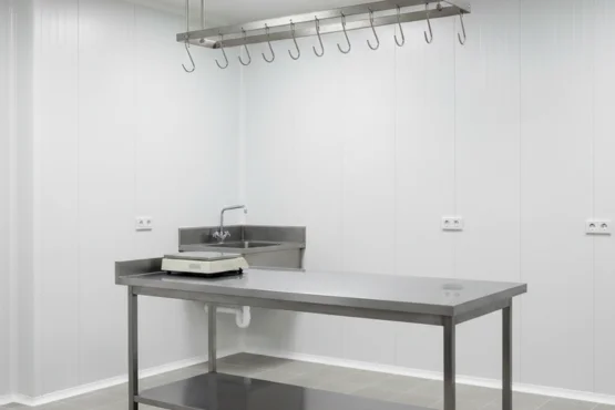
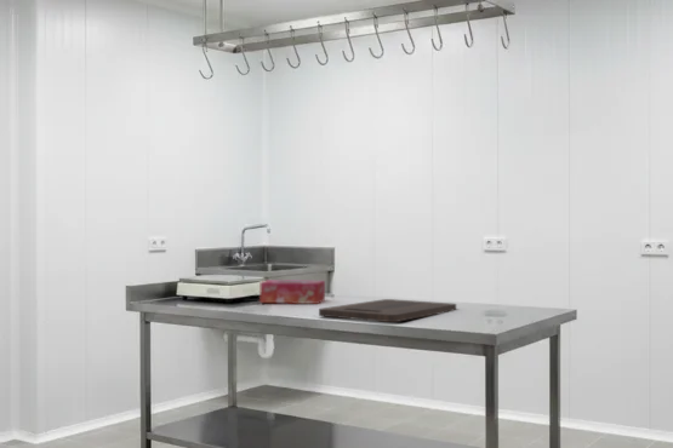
+ cutting board (389, 309)
+ tissue box (292, 291)
